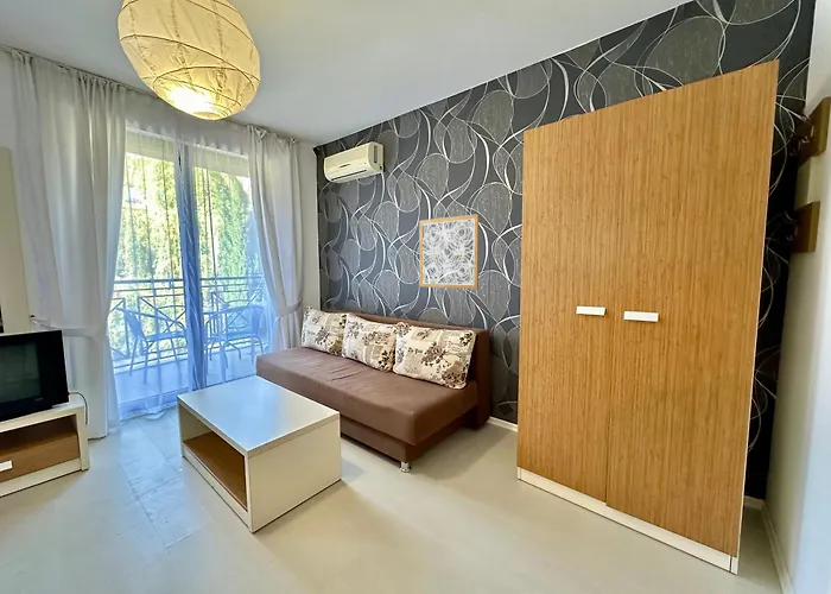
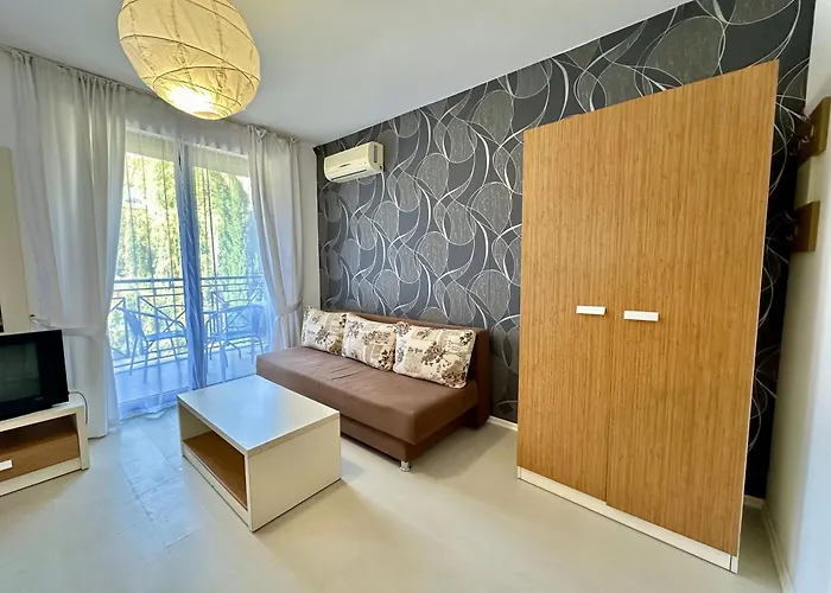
- wall art (450, 252)
